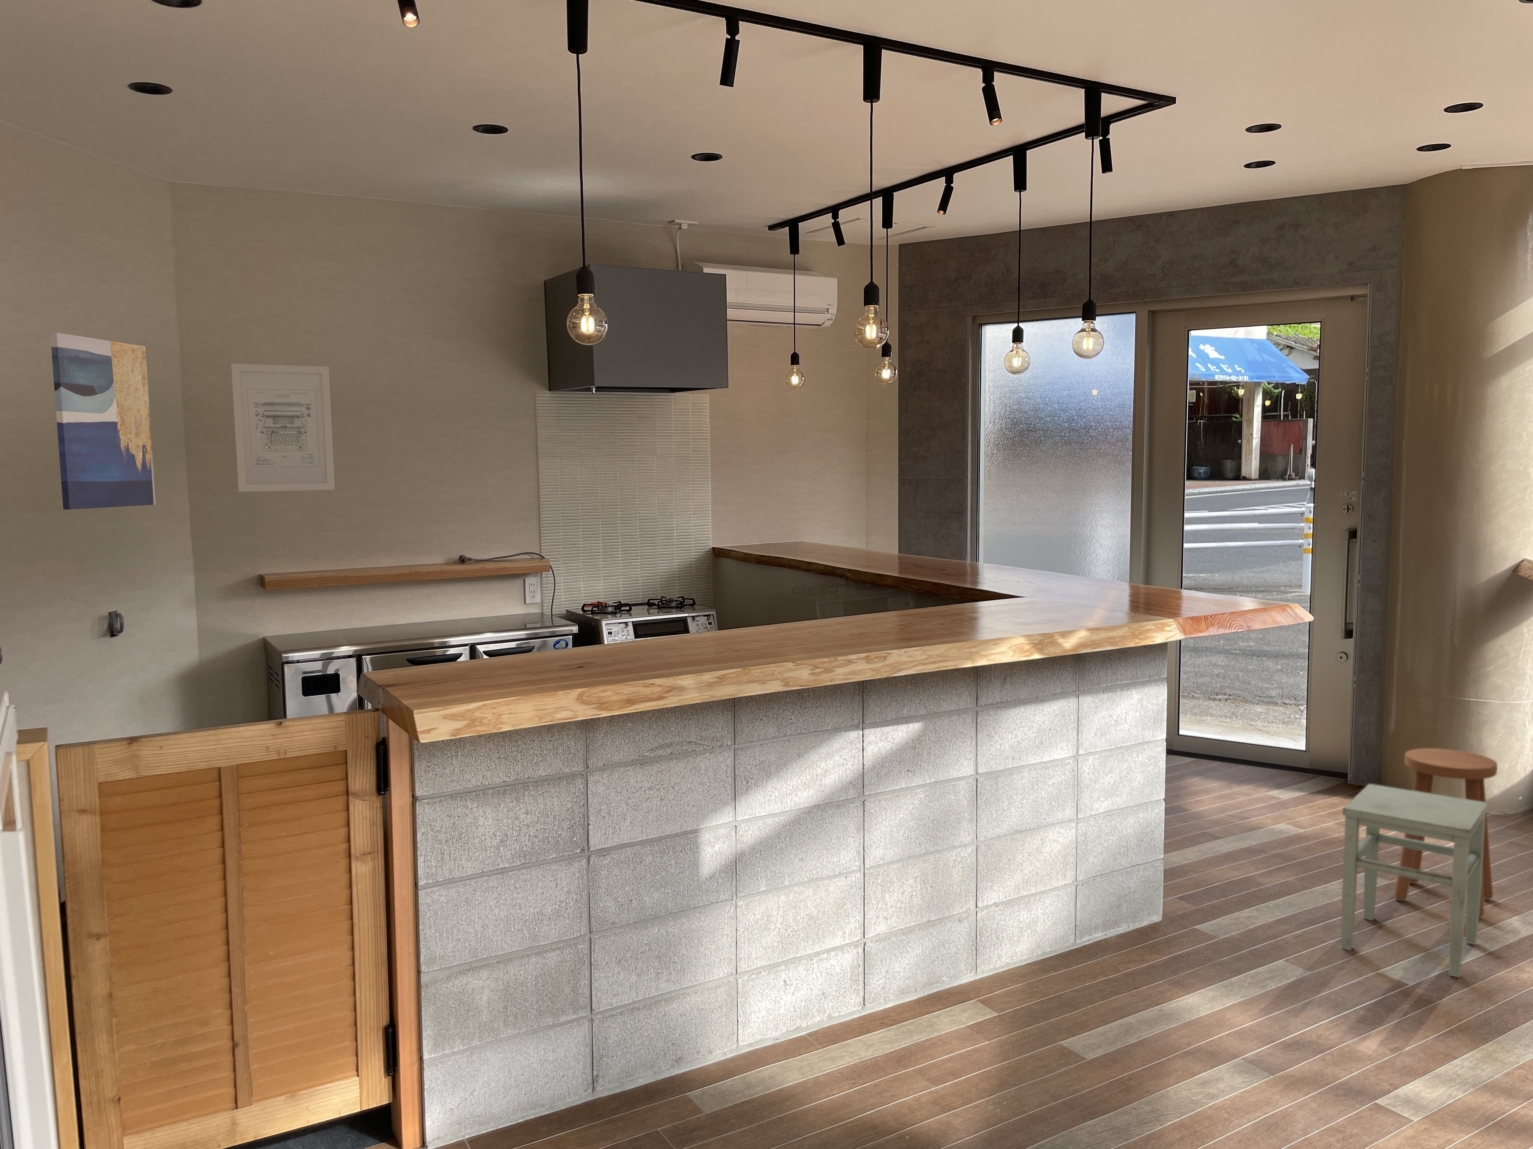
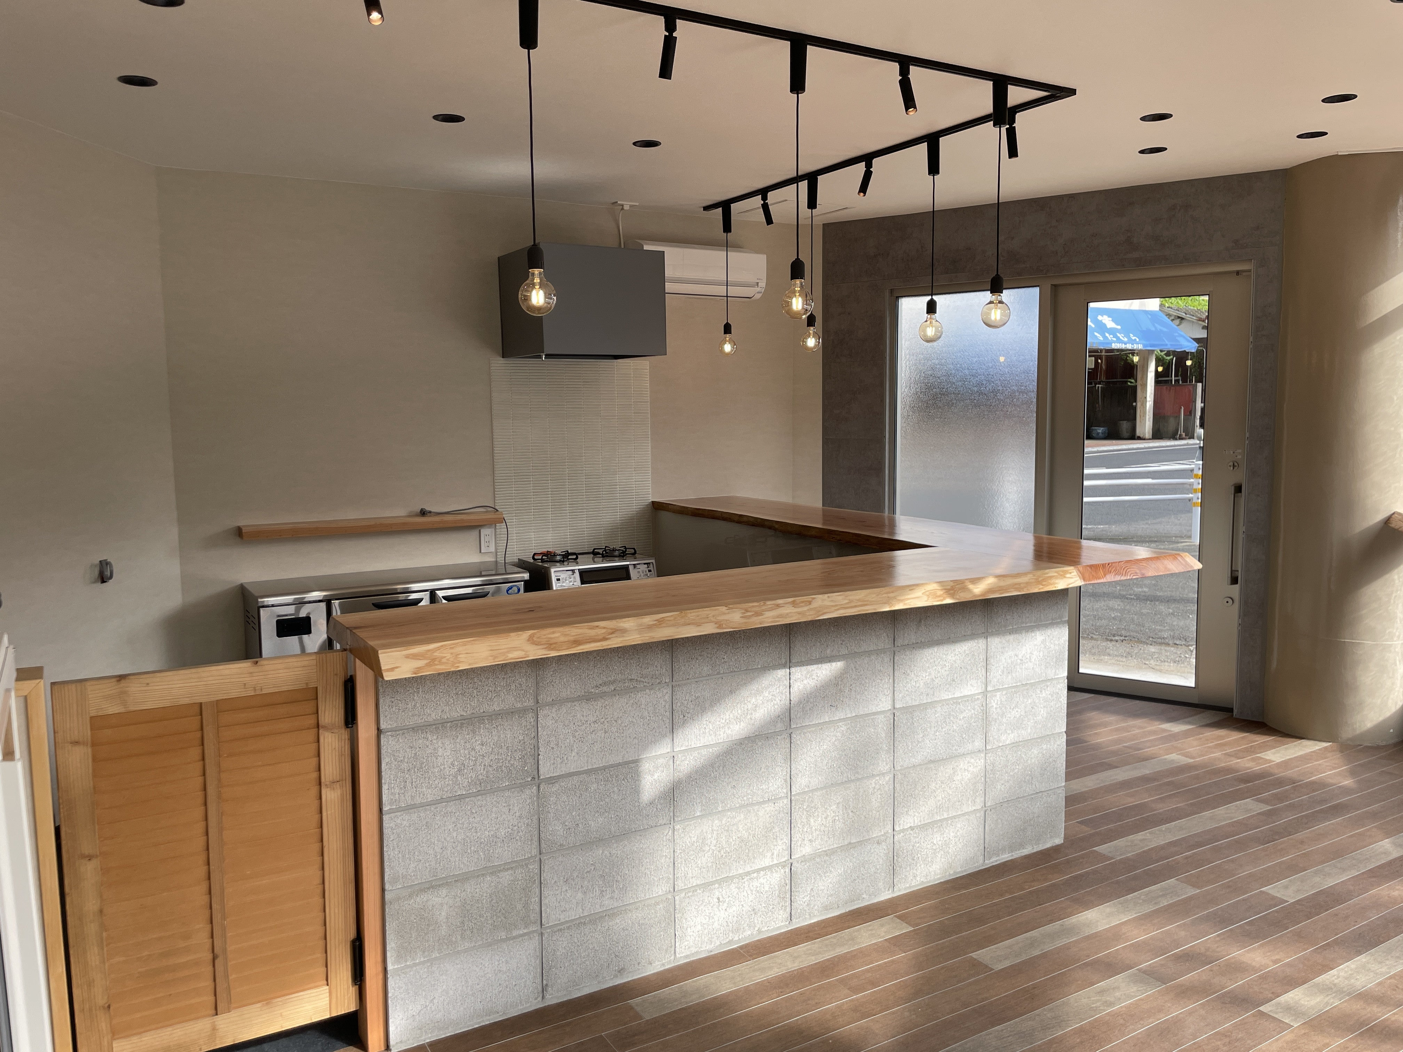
- stool (1412, 875)
- wall art (106, 424)
- stool (1424, 838)
- wall art (284, 428)
